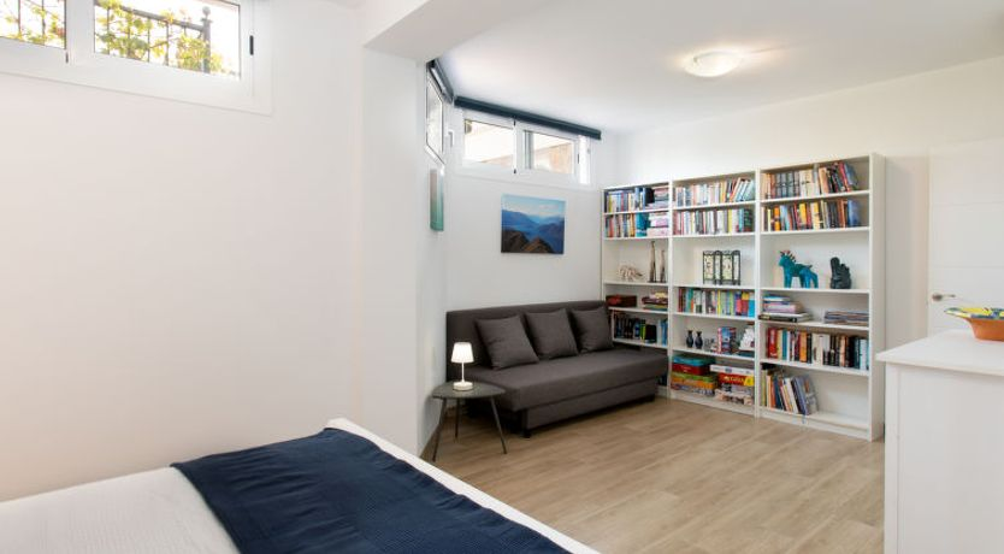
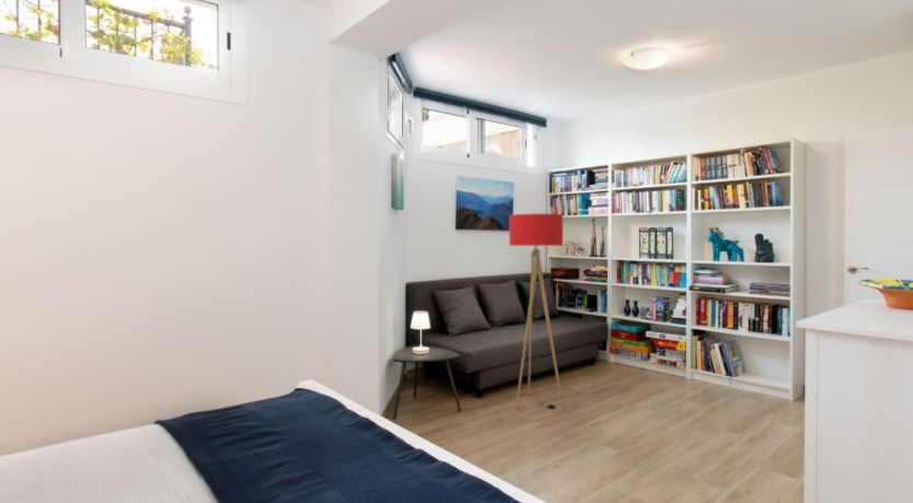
+ floor lamp (534, 311)
